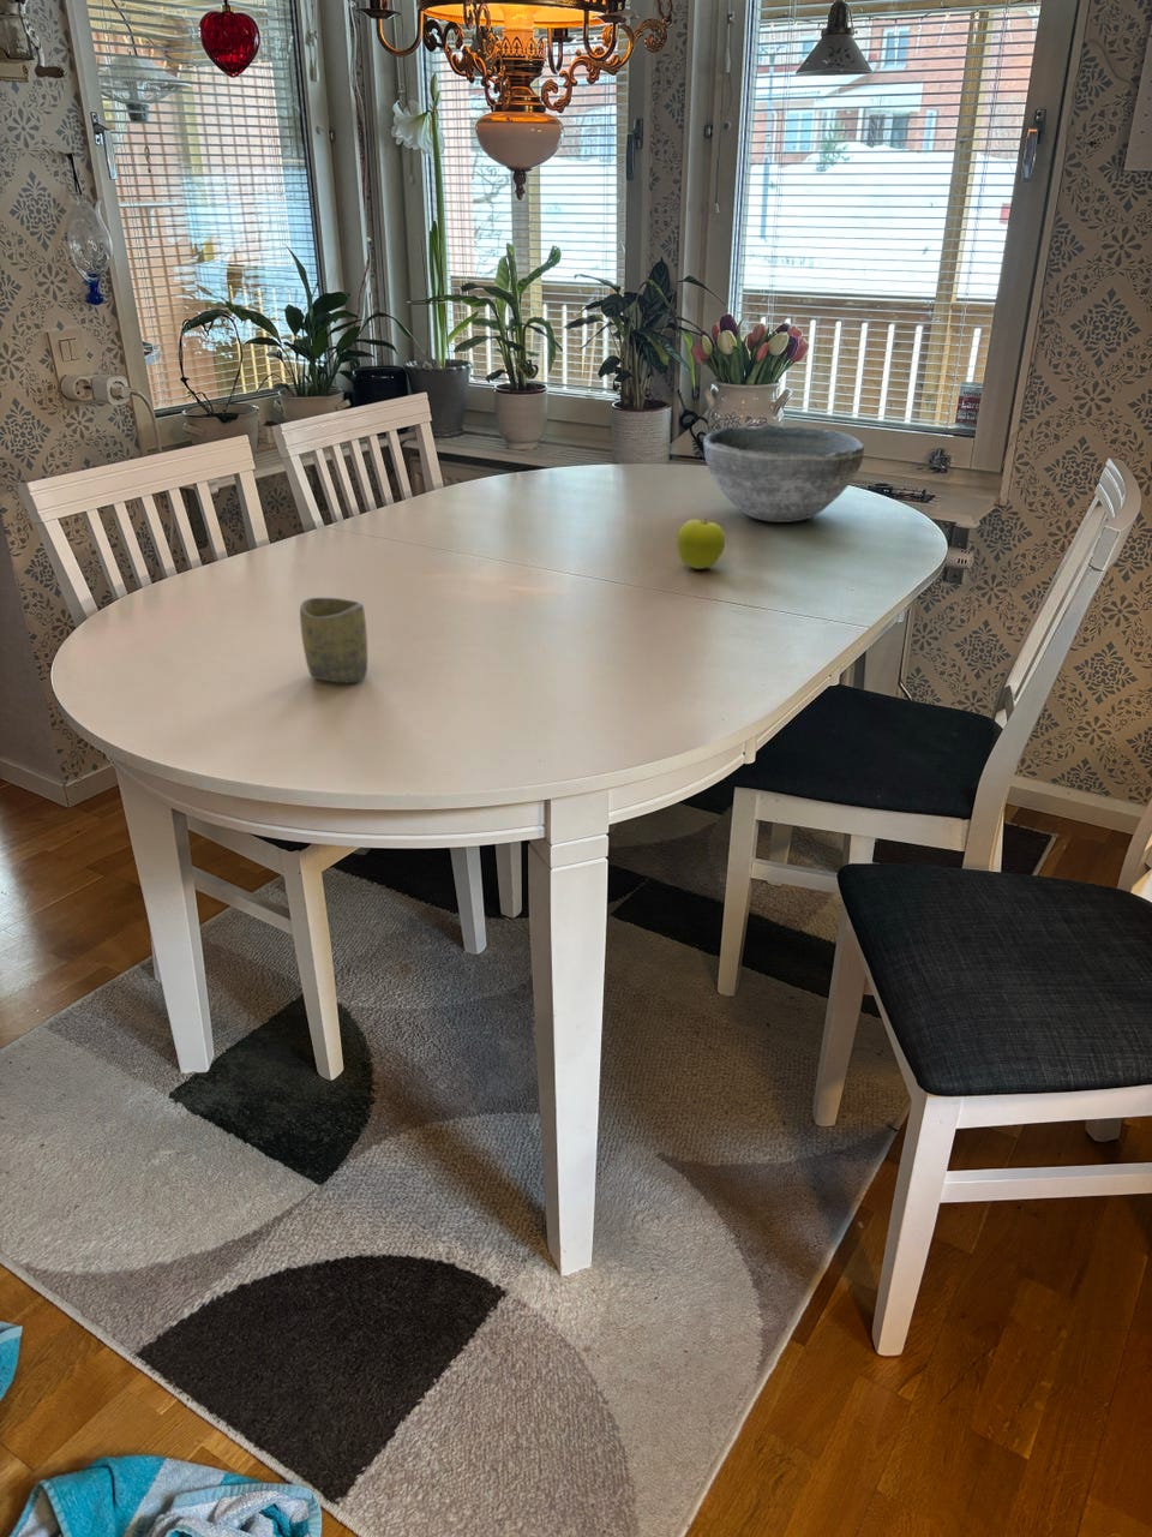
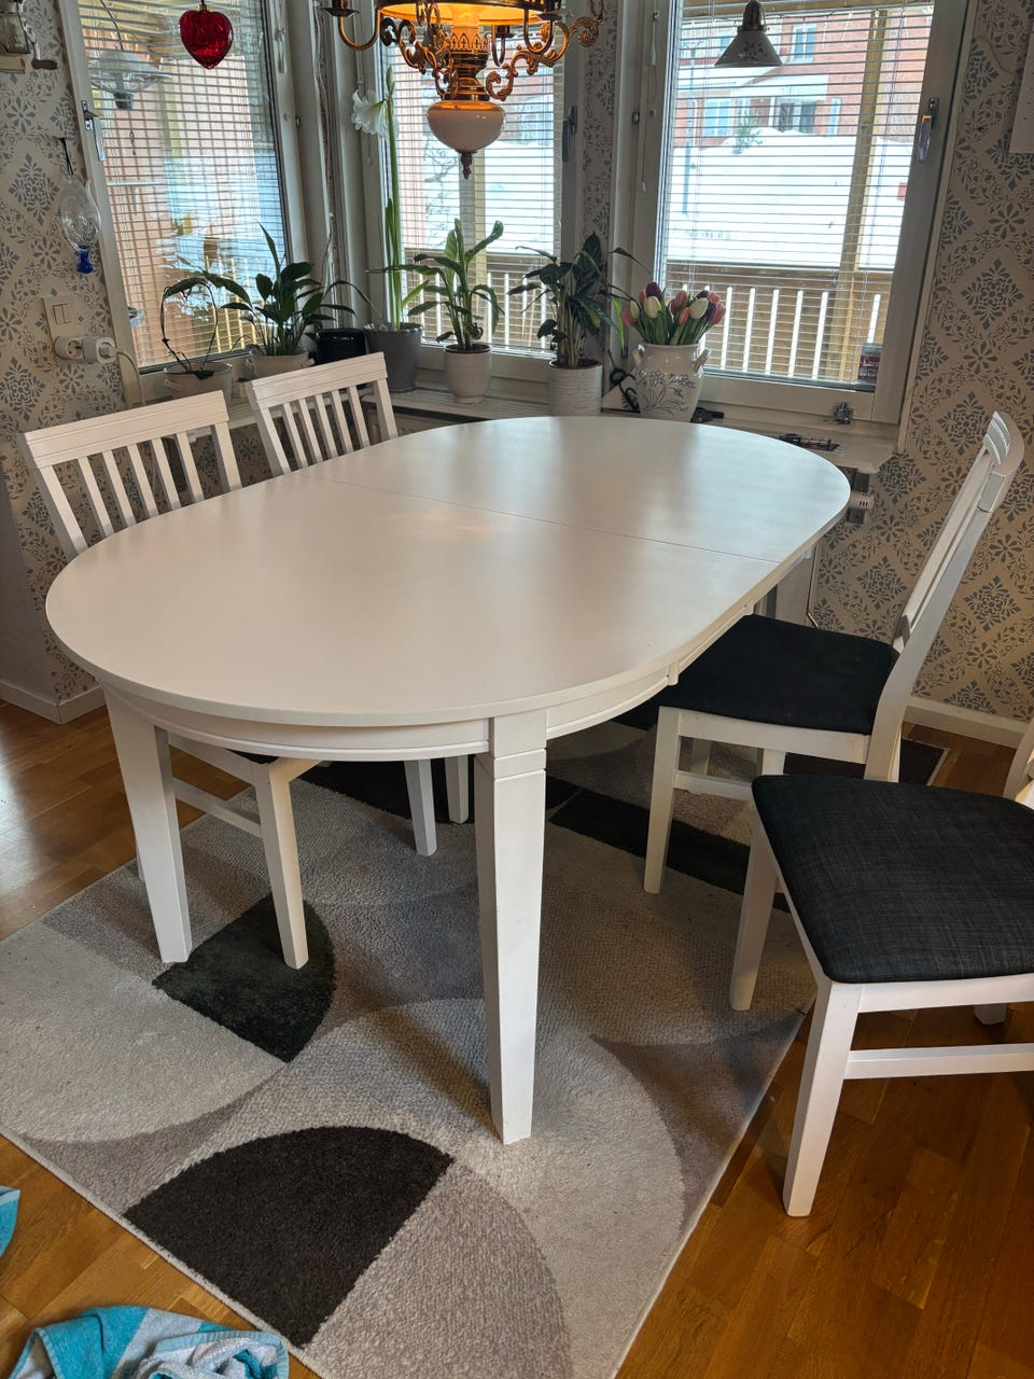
- bowl (781, 476)
- fruit (701, 542)
- cup (335, 640)
